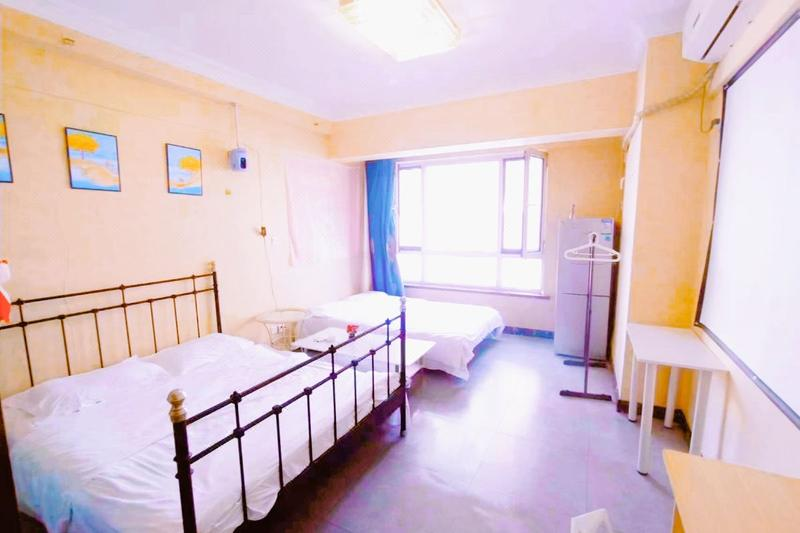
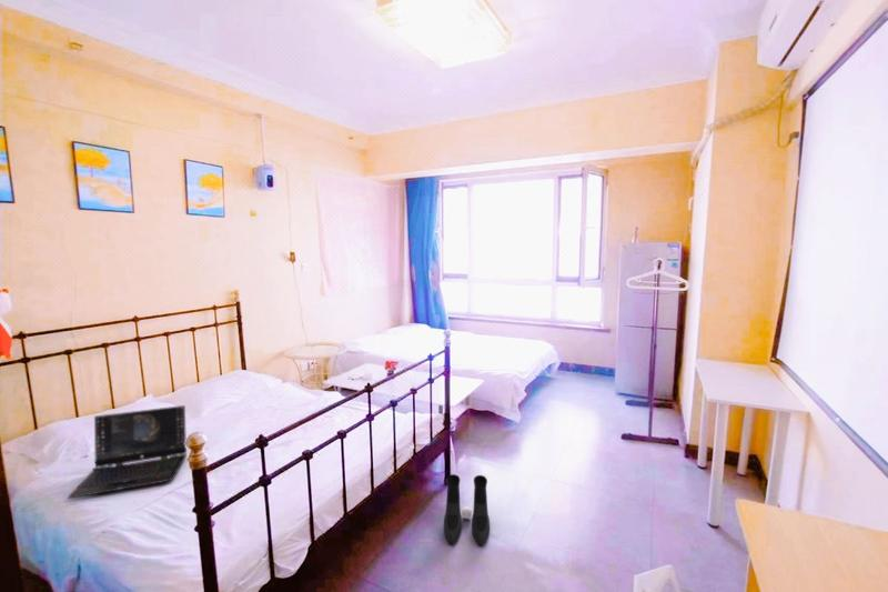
+ laptop computer (132, 448)
+ boots (466, 506)
